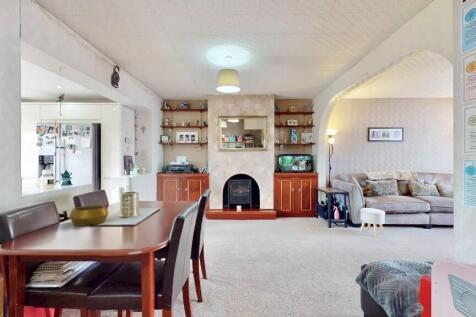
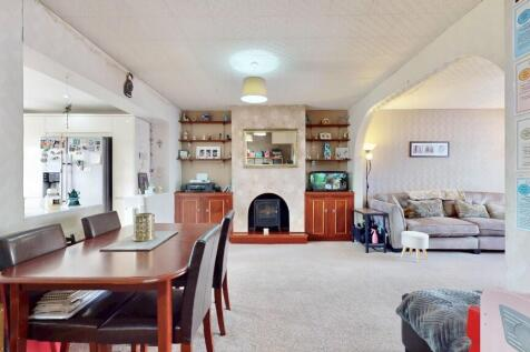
- decorative bowl (89, 215)
